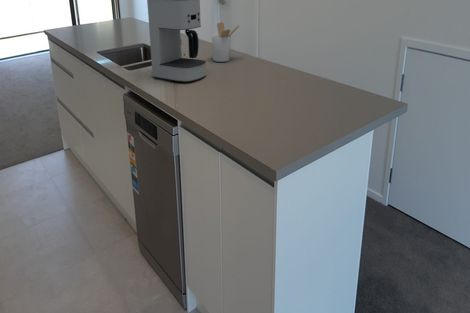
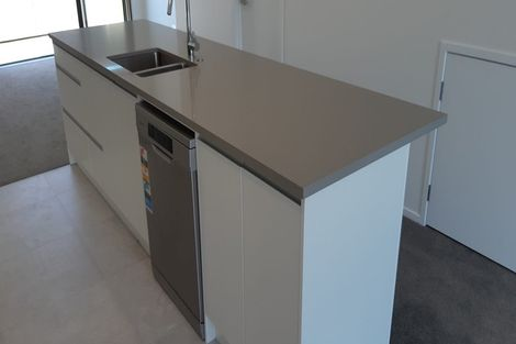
- utensil holder (226, 41)
- coffee maker (179, 36)
